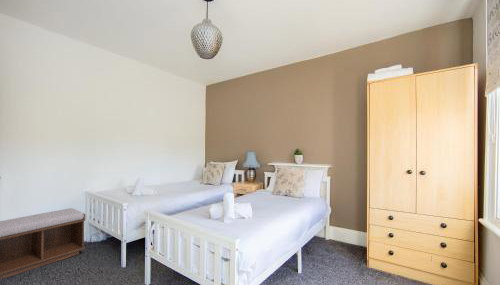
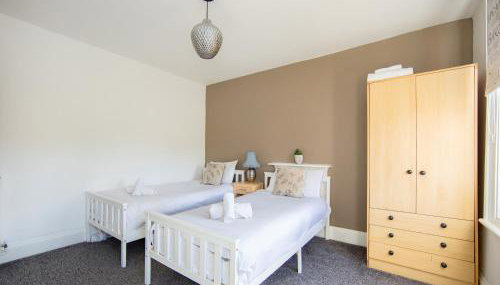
- bench (37, 239)
